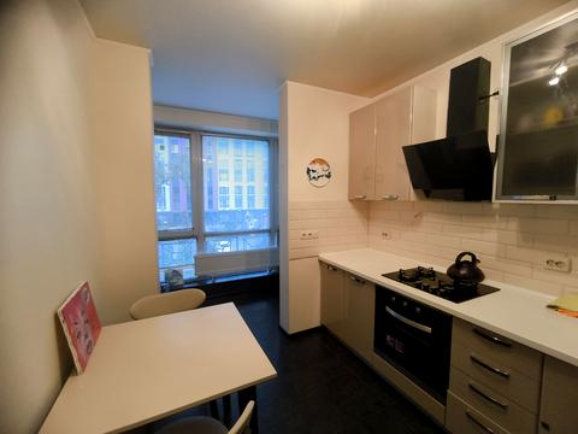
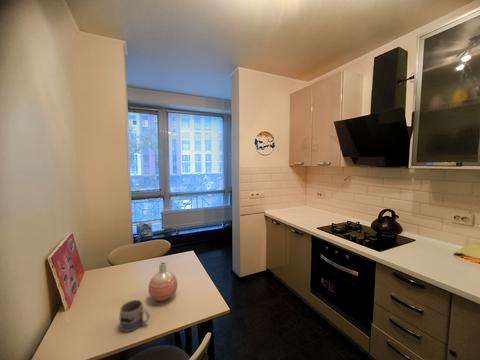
+ mug (135, 315)
+ vase (163, 280)
